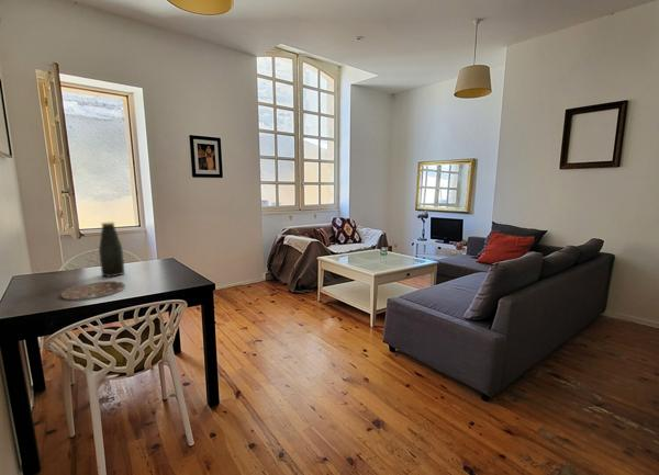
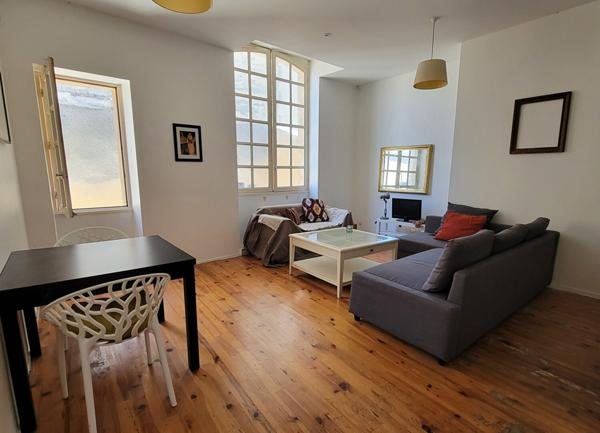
- bottle (110, 248)
- plate (94, 290)
